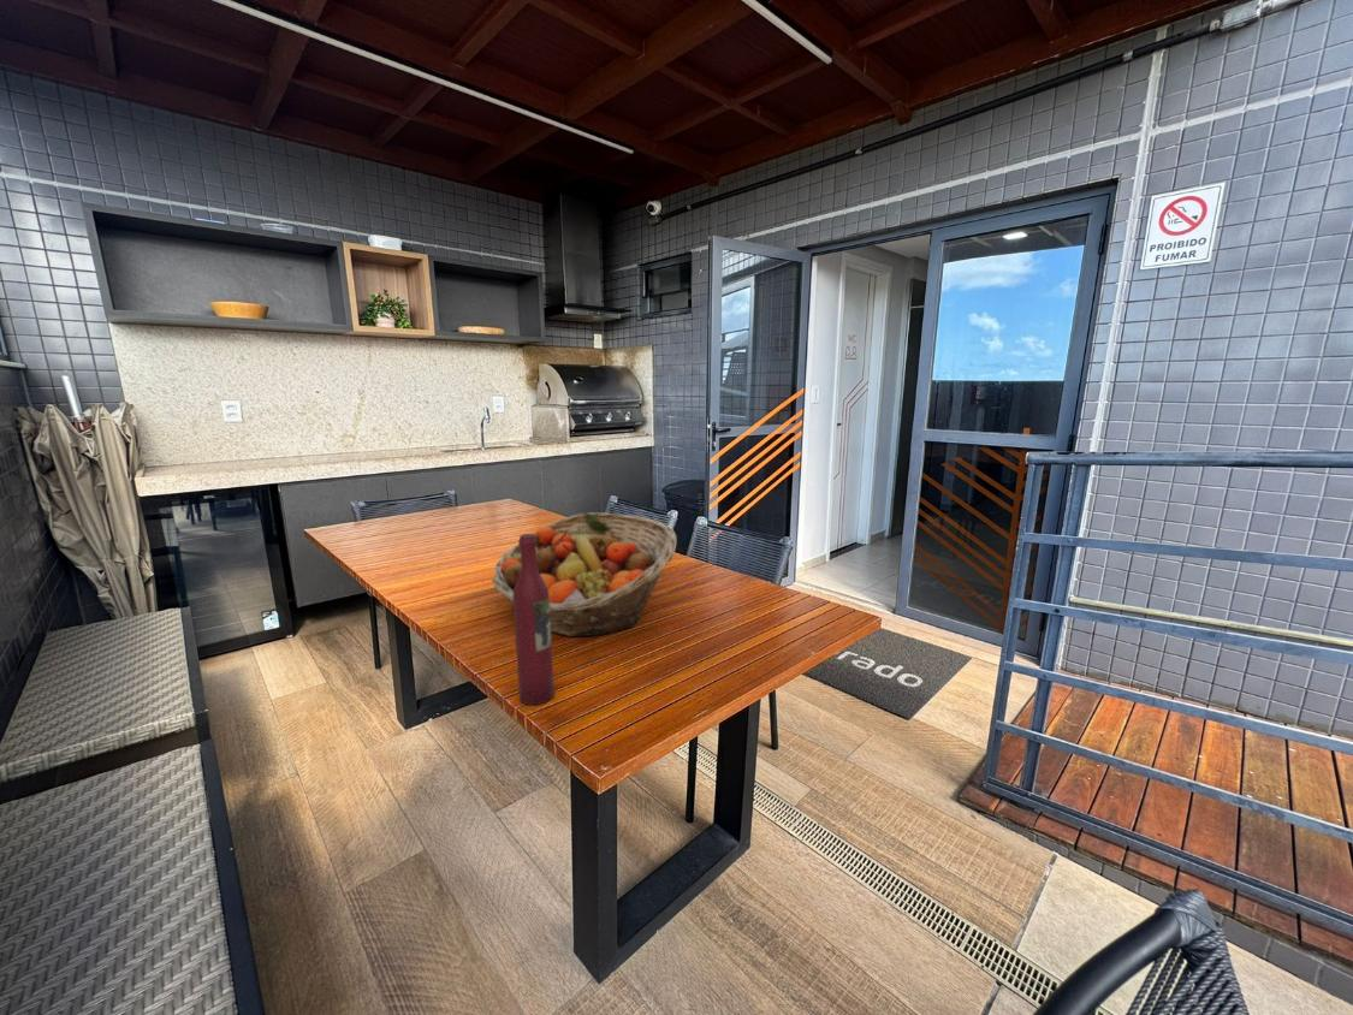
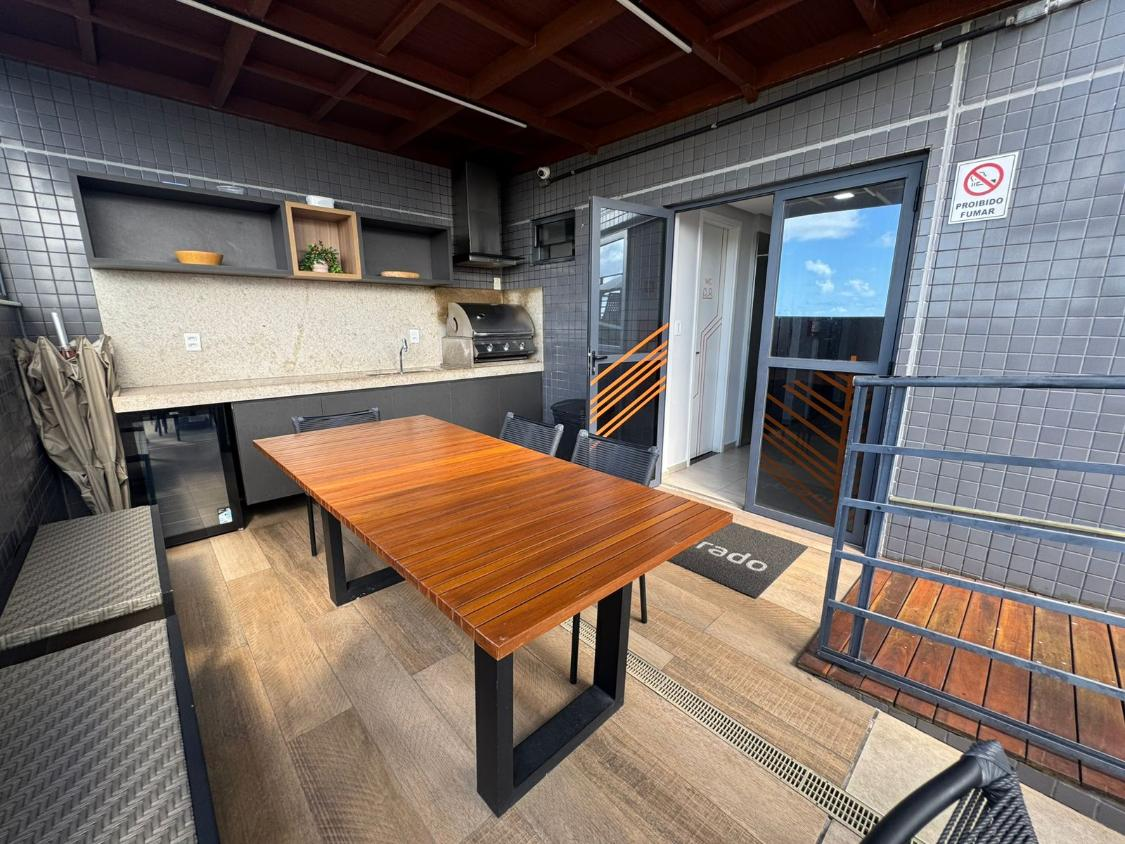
- fruit basket (584, 568)
- wine bottle (532, 617)
